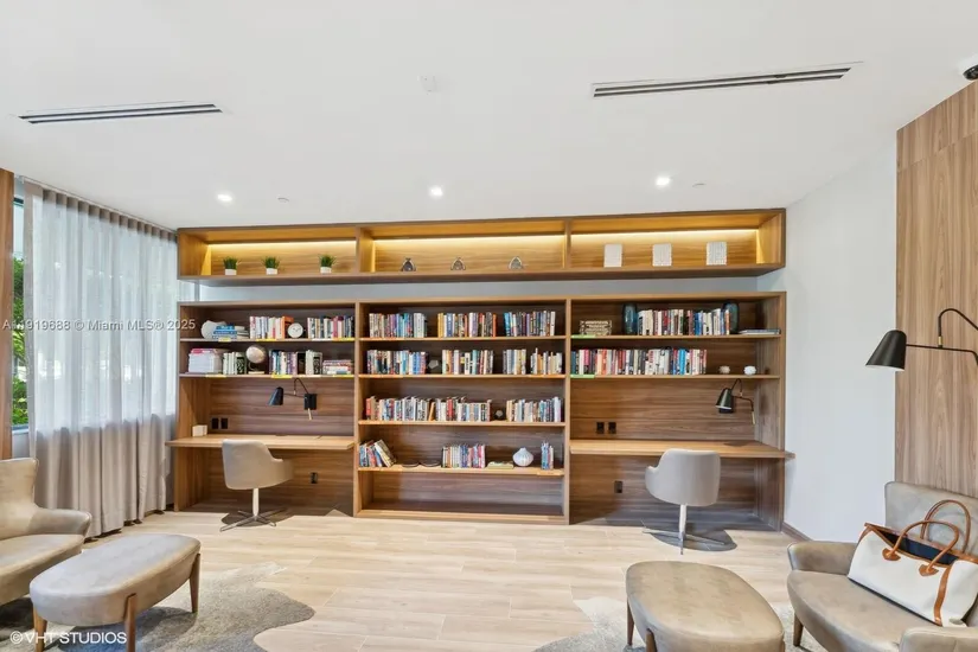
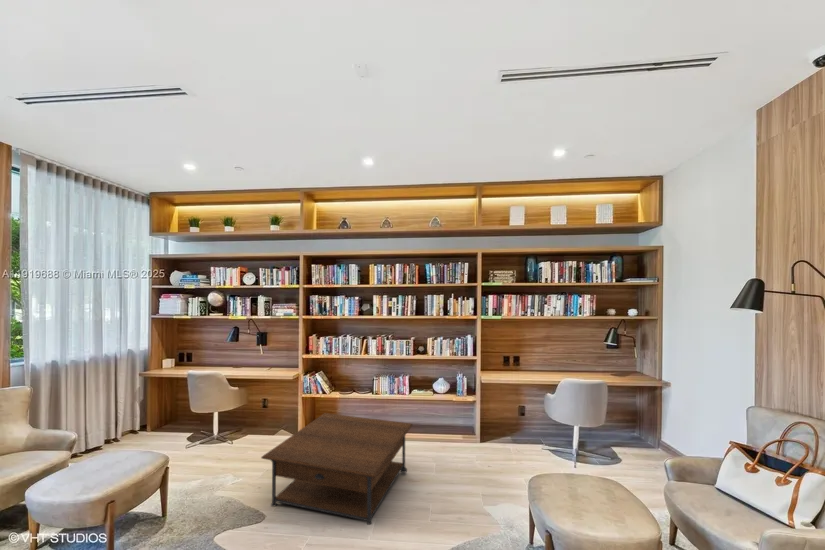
+ coffee table (344, 462)
